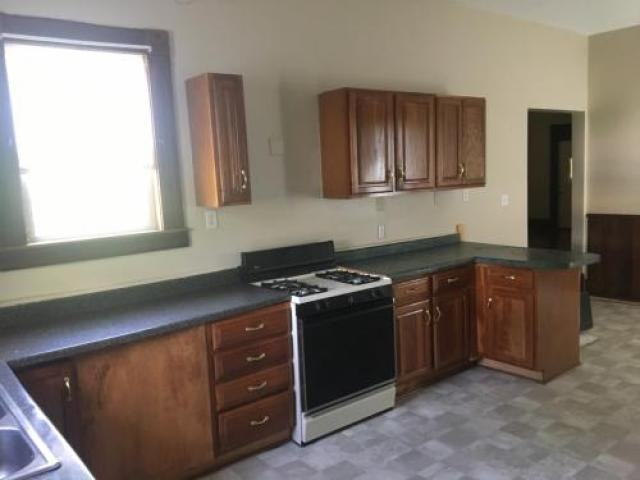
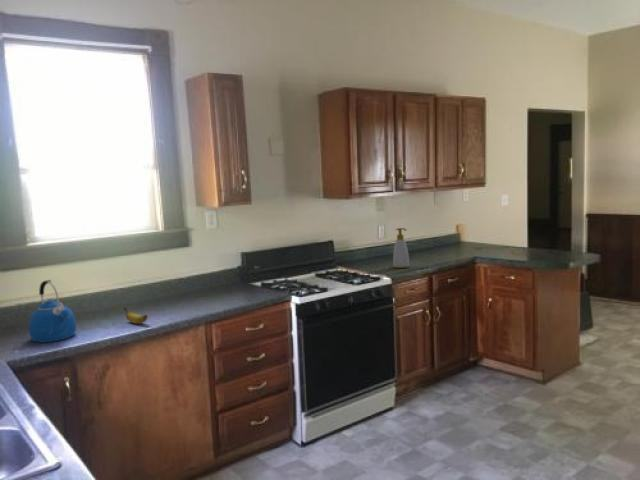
+ banana (135, 316)
+ kettle (53, 309)
+ soap bottle (400, 247)
